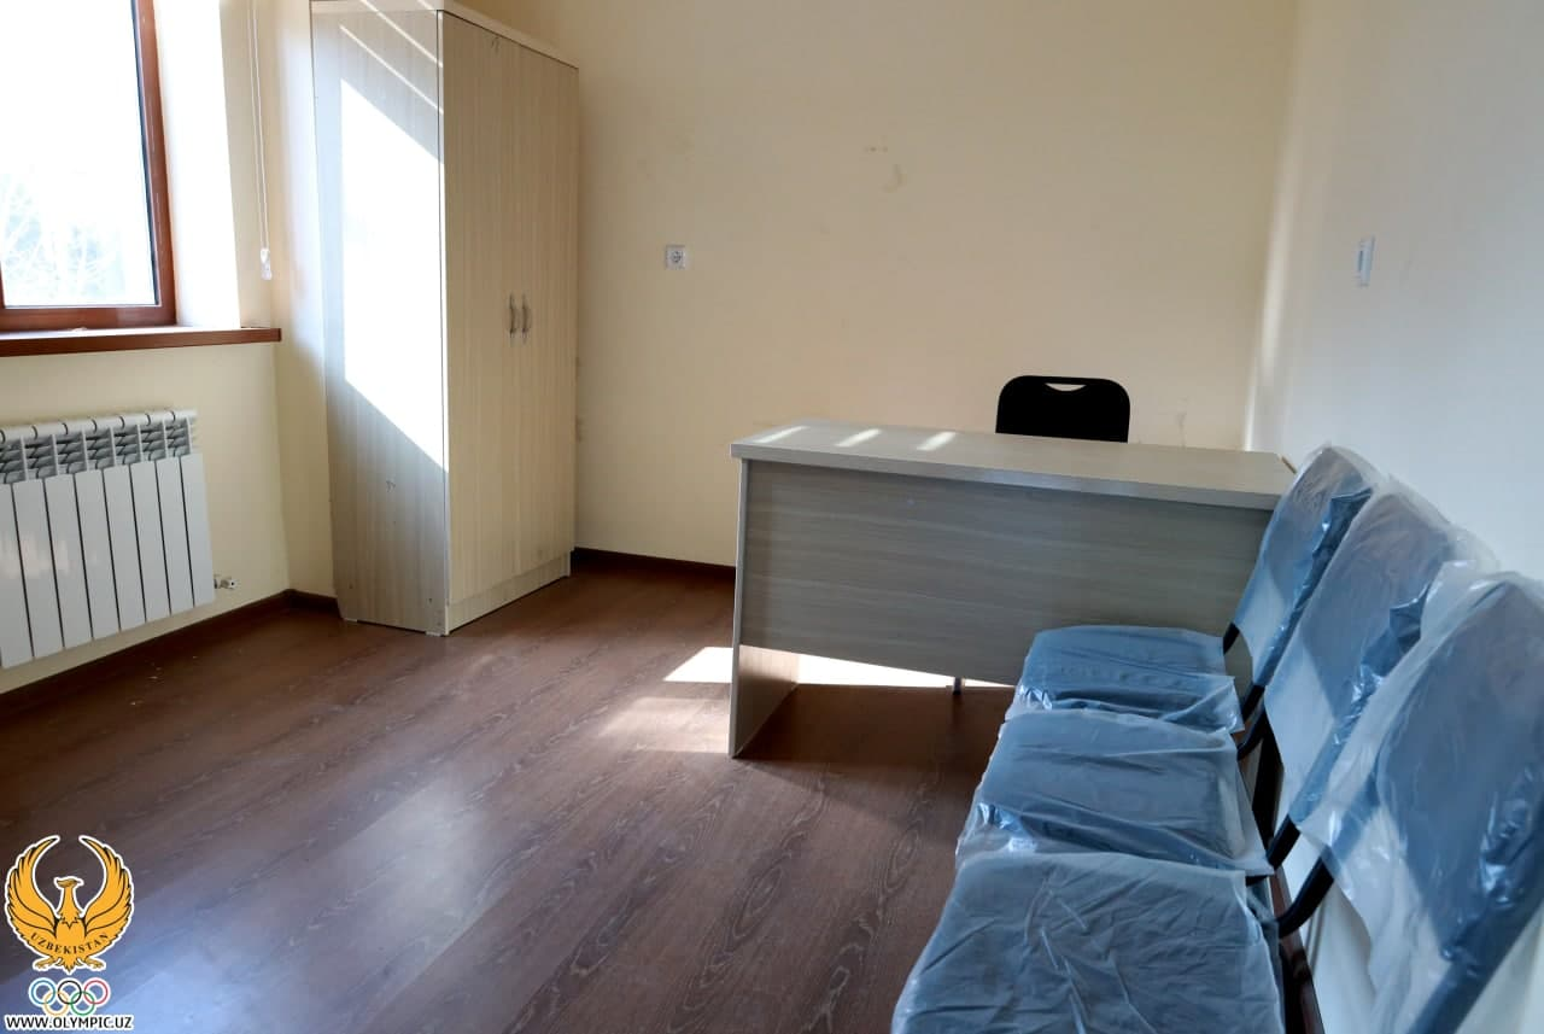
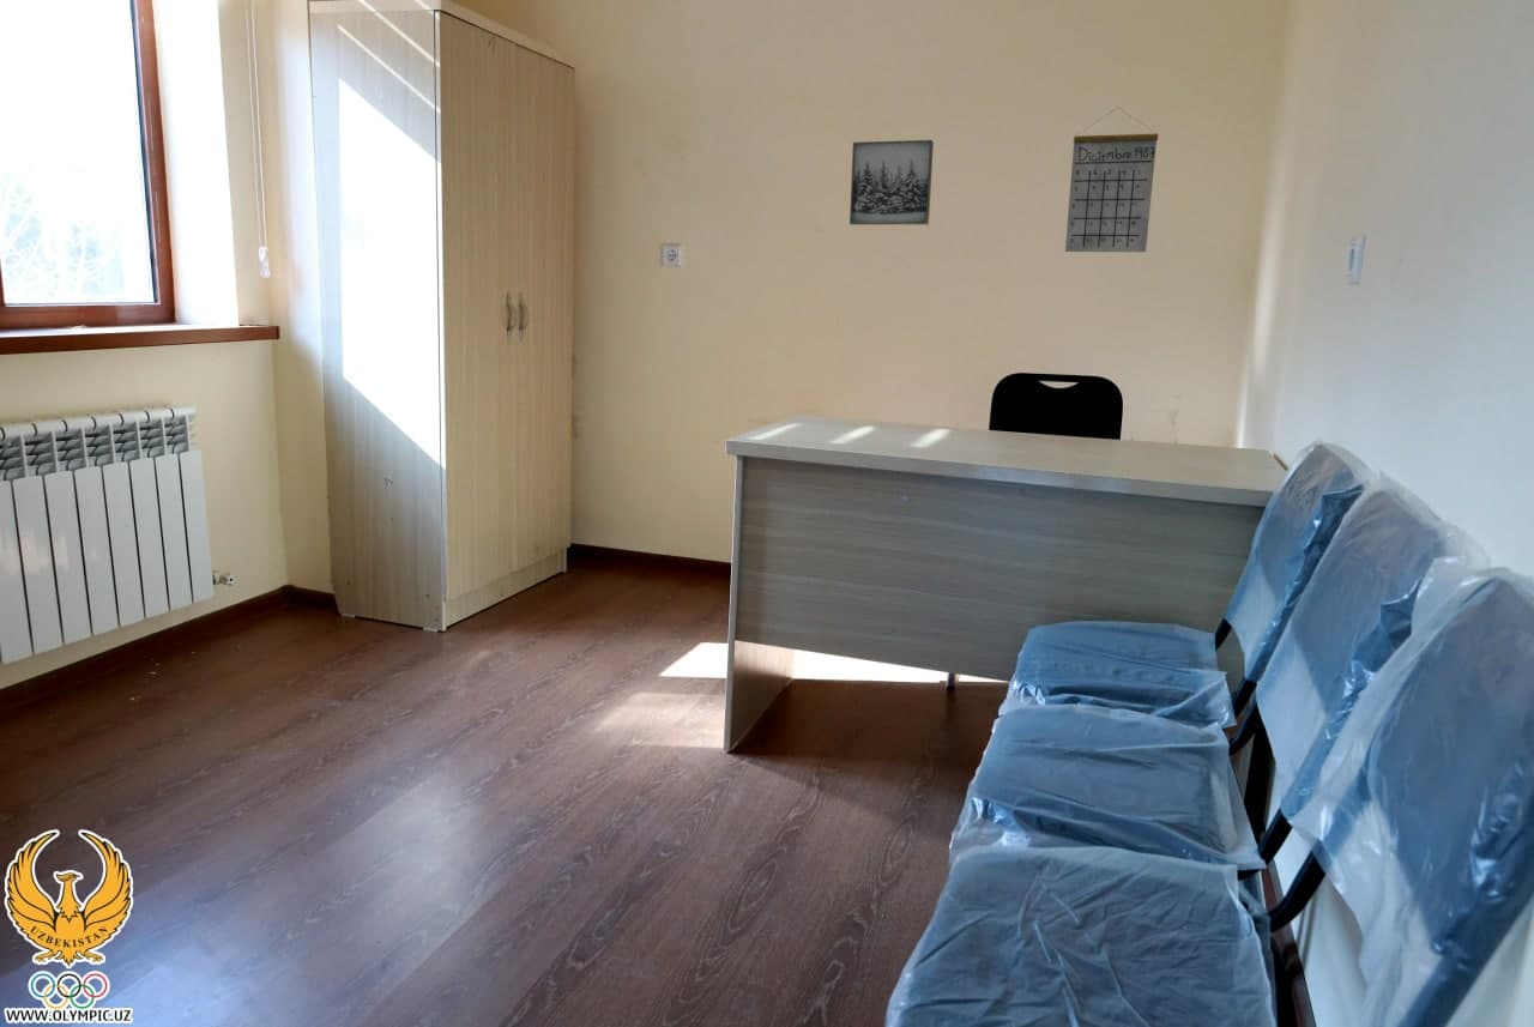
+ calendar (1111, 180)
+ wall art (890, 183)
